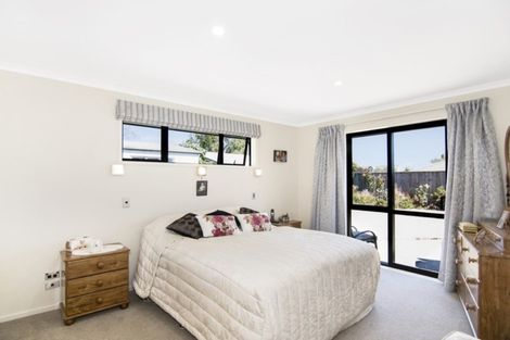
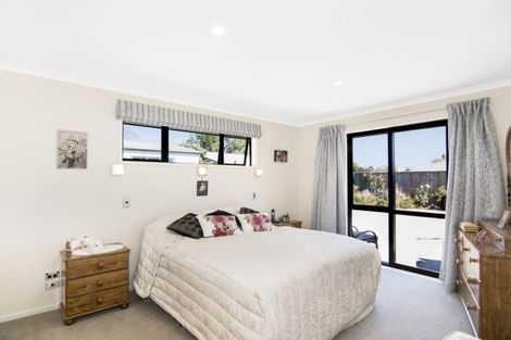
+ wall art (72, 150)
